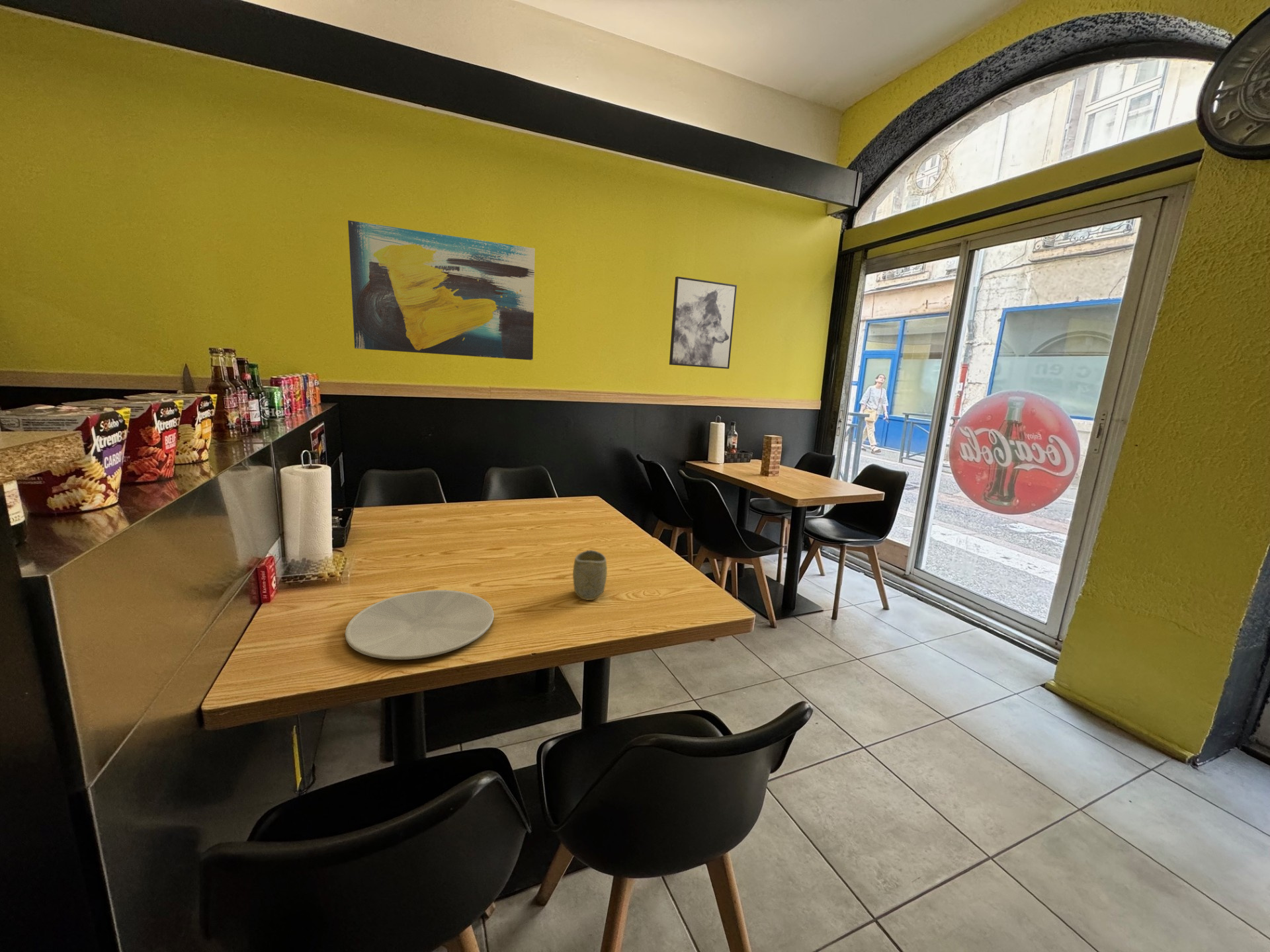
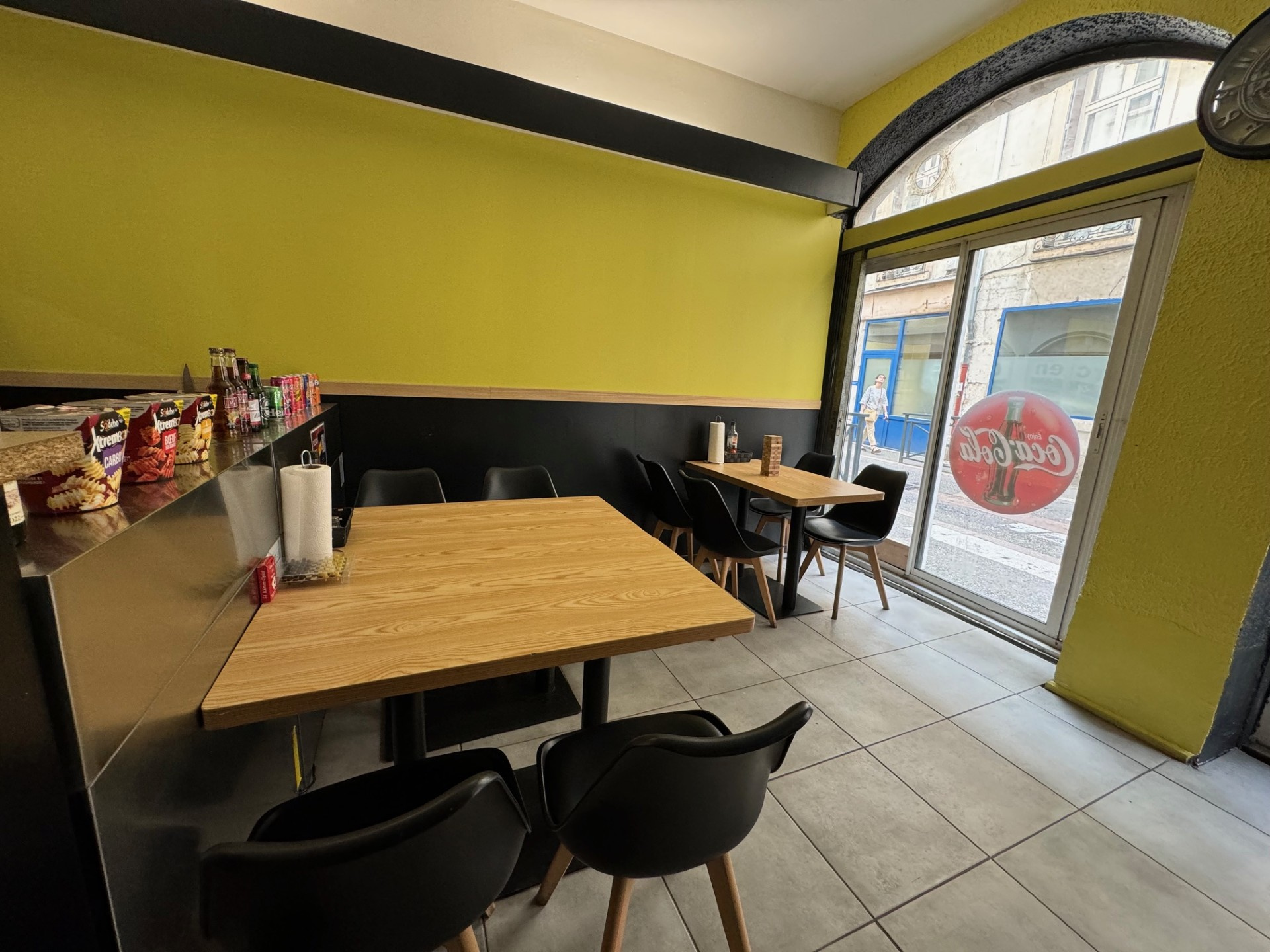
- plate (423, 622)
- wall art (703, 325)
- wall art (448, 296)
- cup (589, 575)
